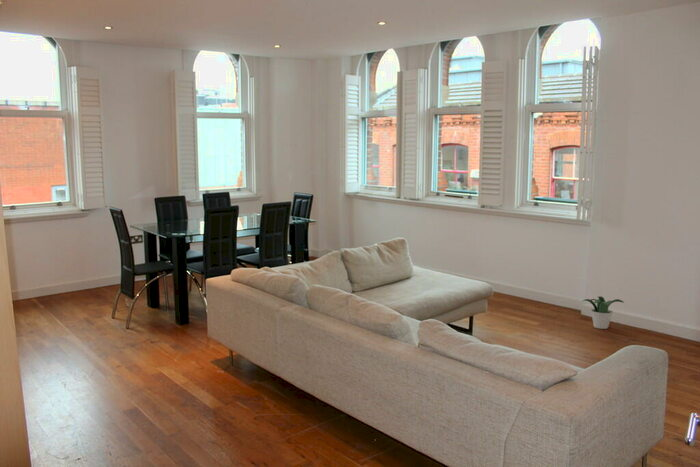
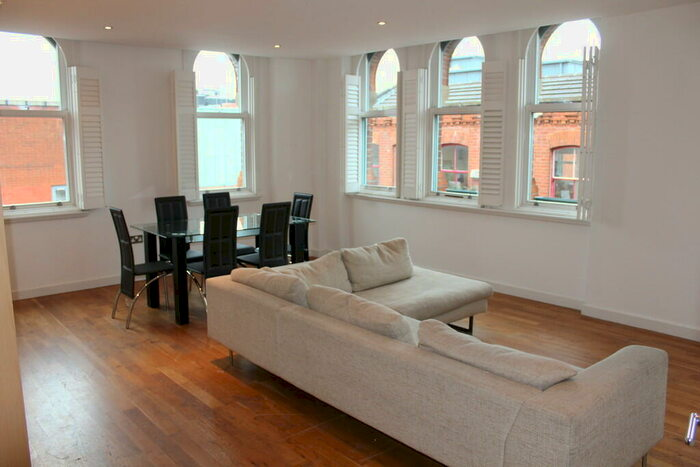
- potted plant (603, 313)
